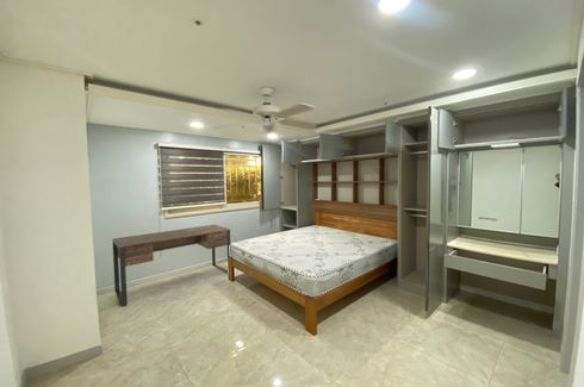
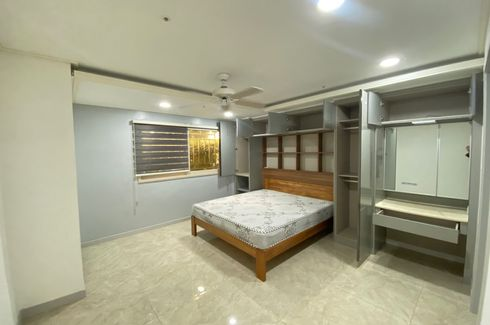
- desk (176, 246)
